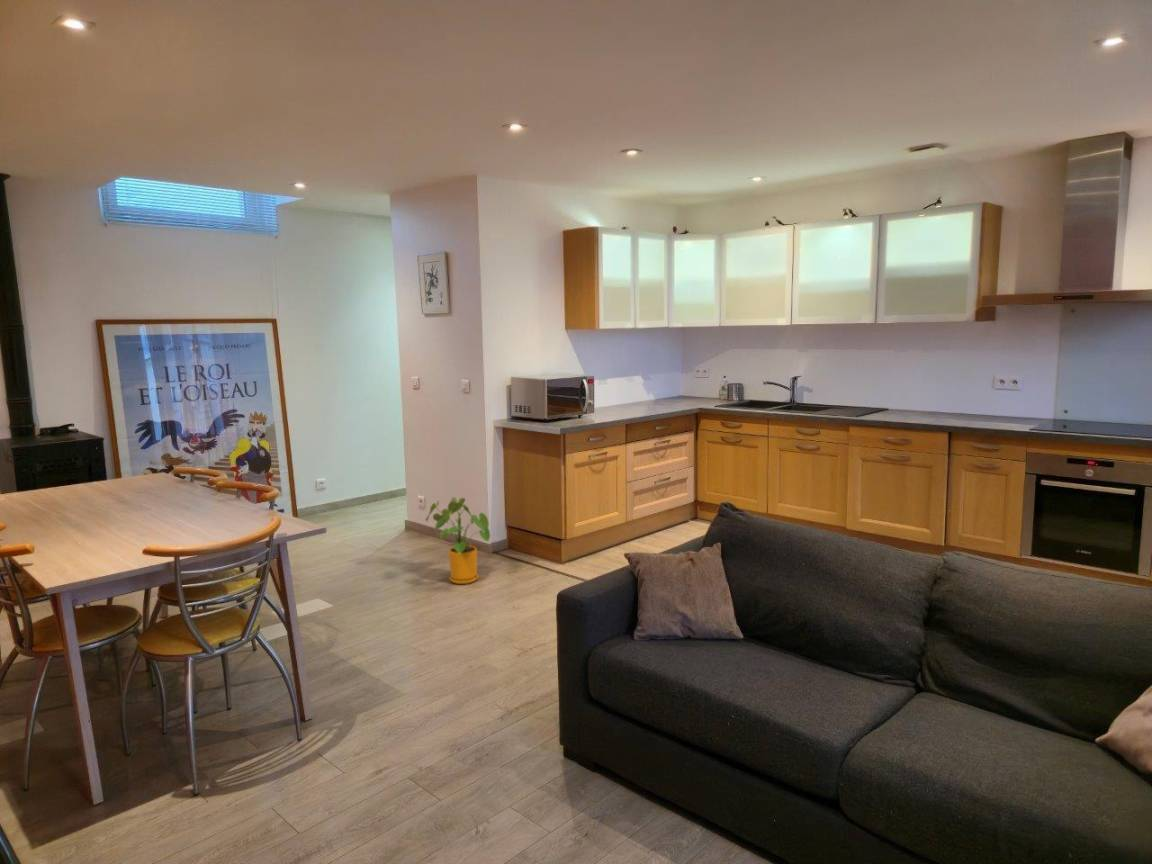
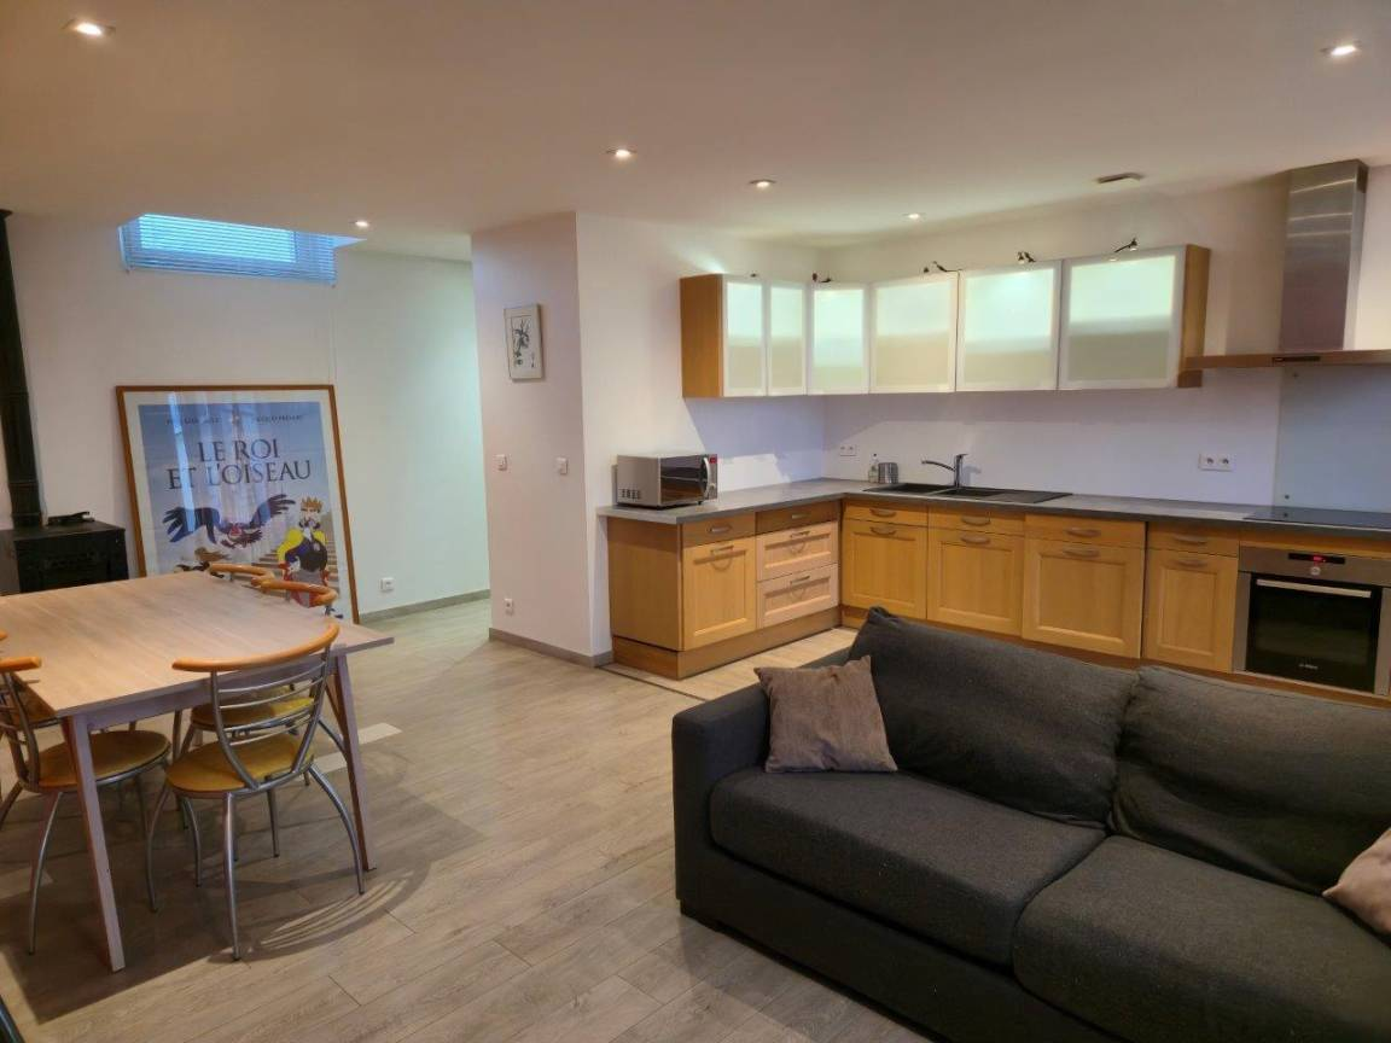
- house plant (459, 541)
